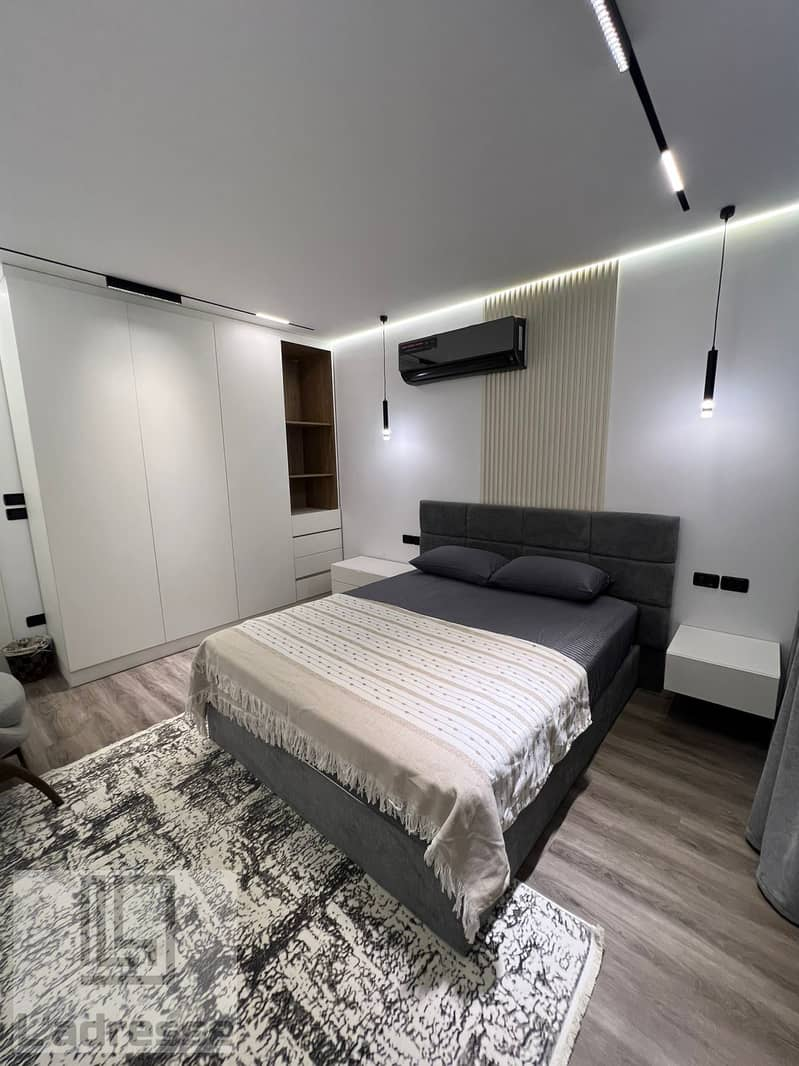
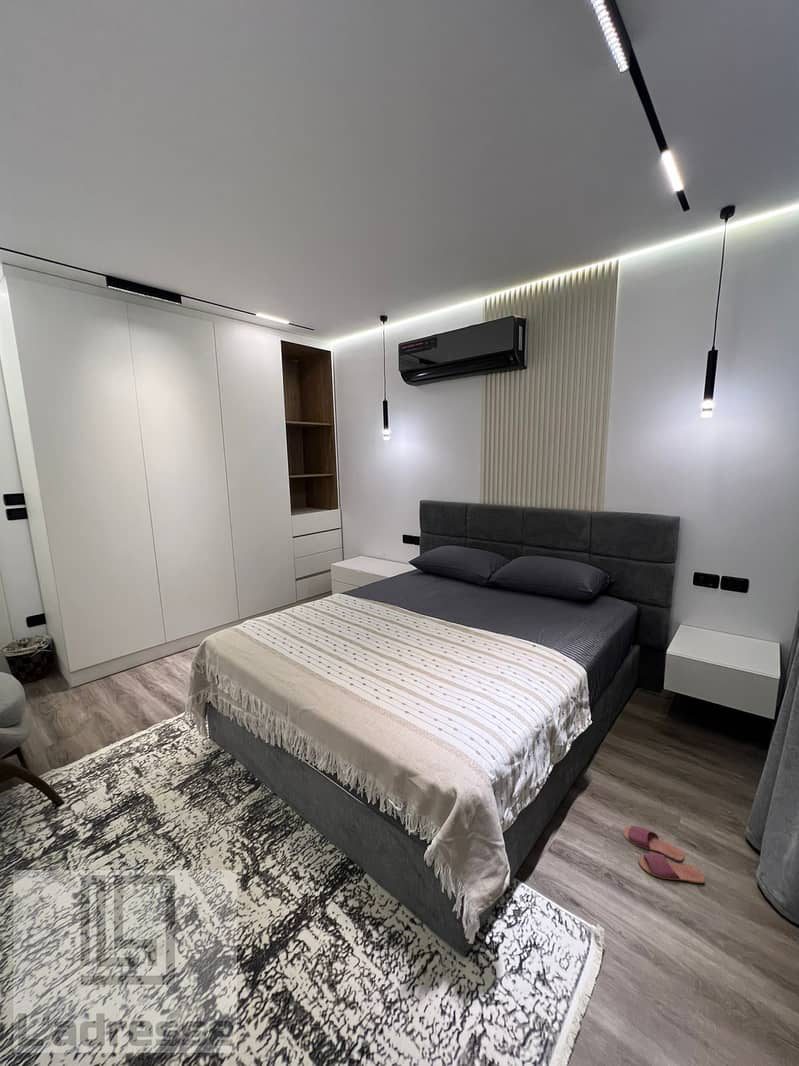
+ slippers (660, 854)
